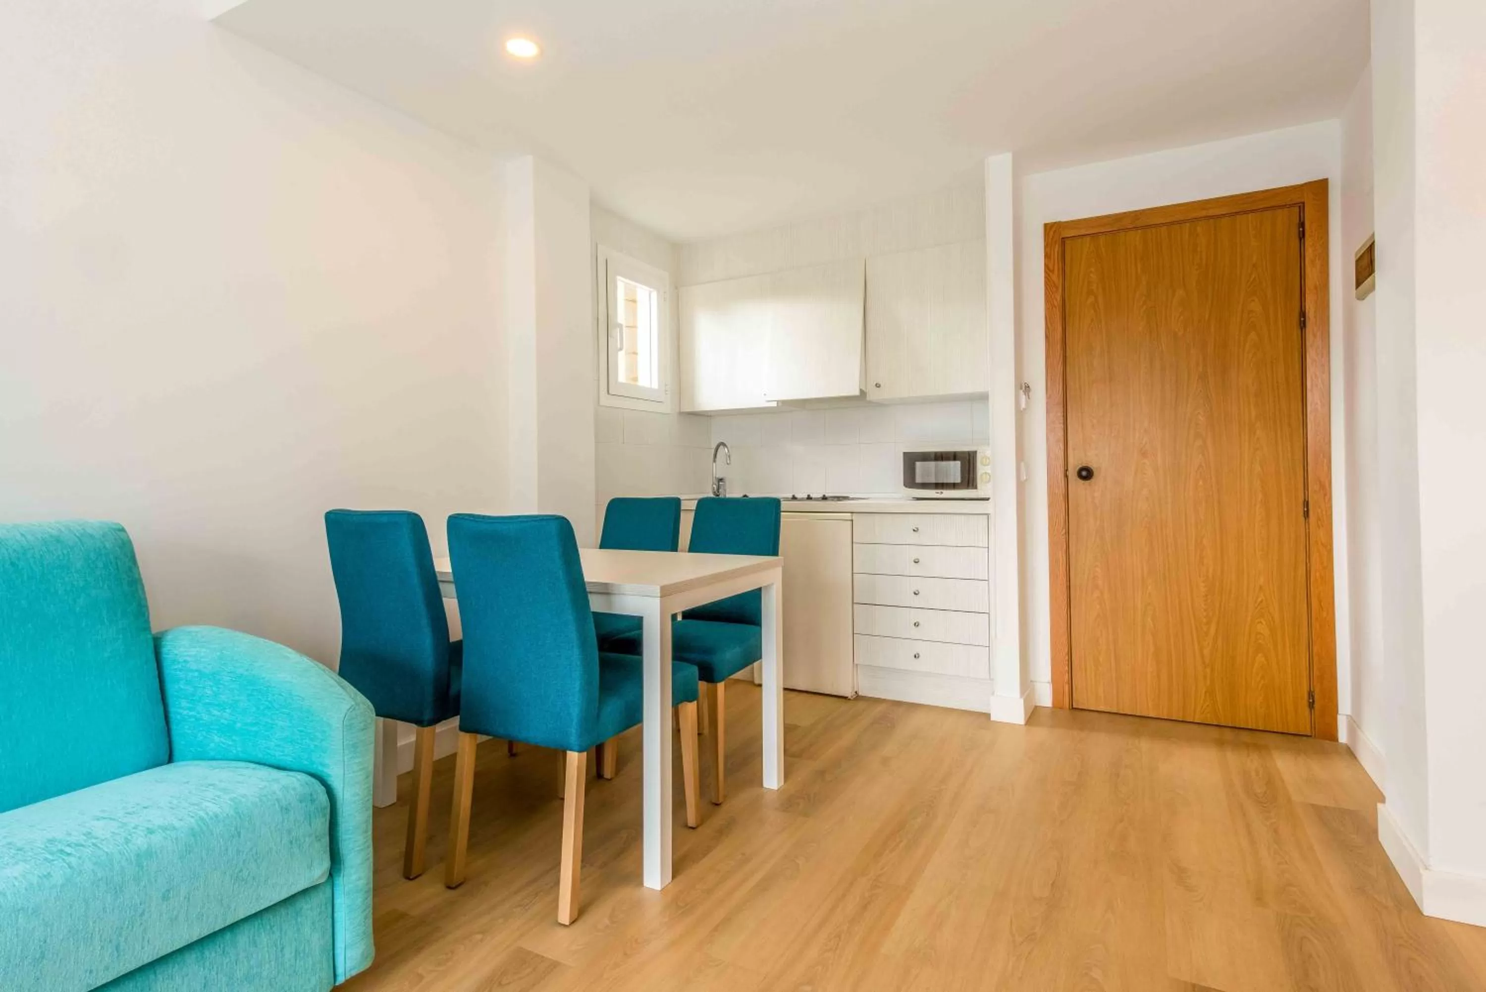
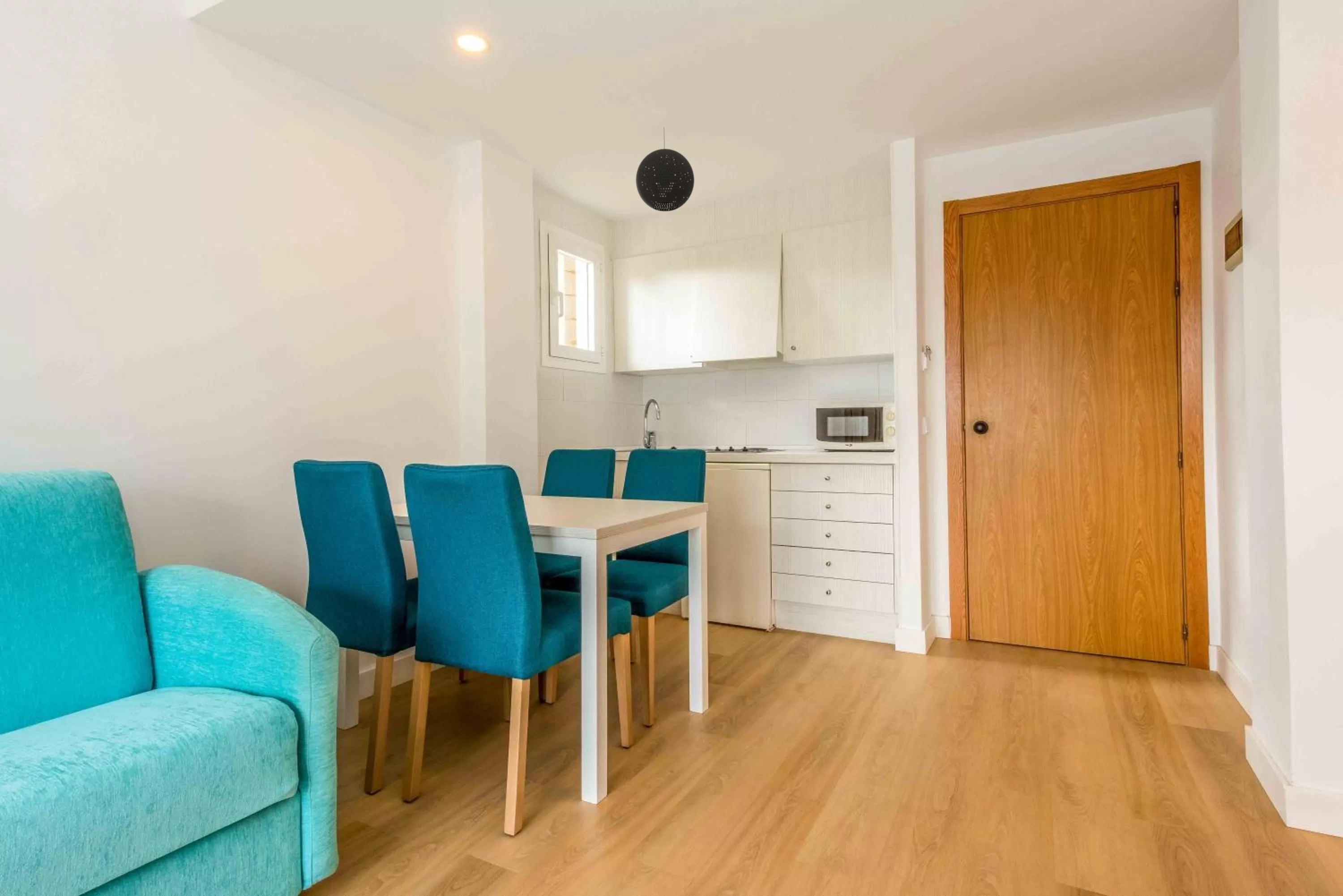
+ pendant light (665, 167)
